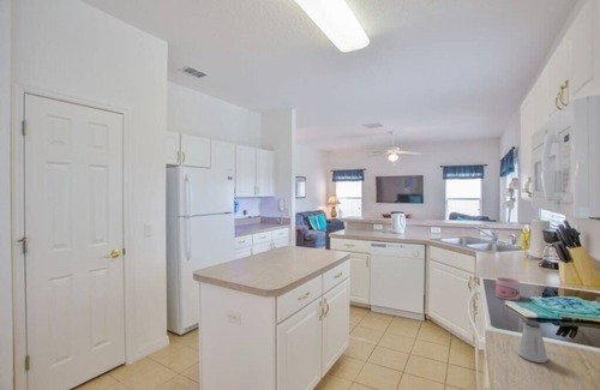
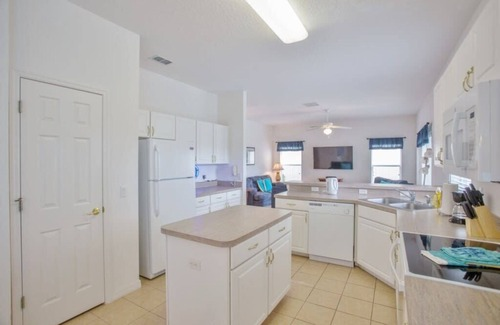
- mug (508, 287)
- saltshaker (532, 338)
